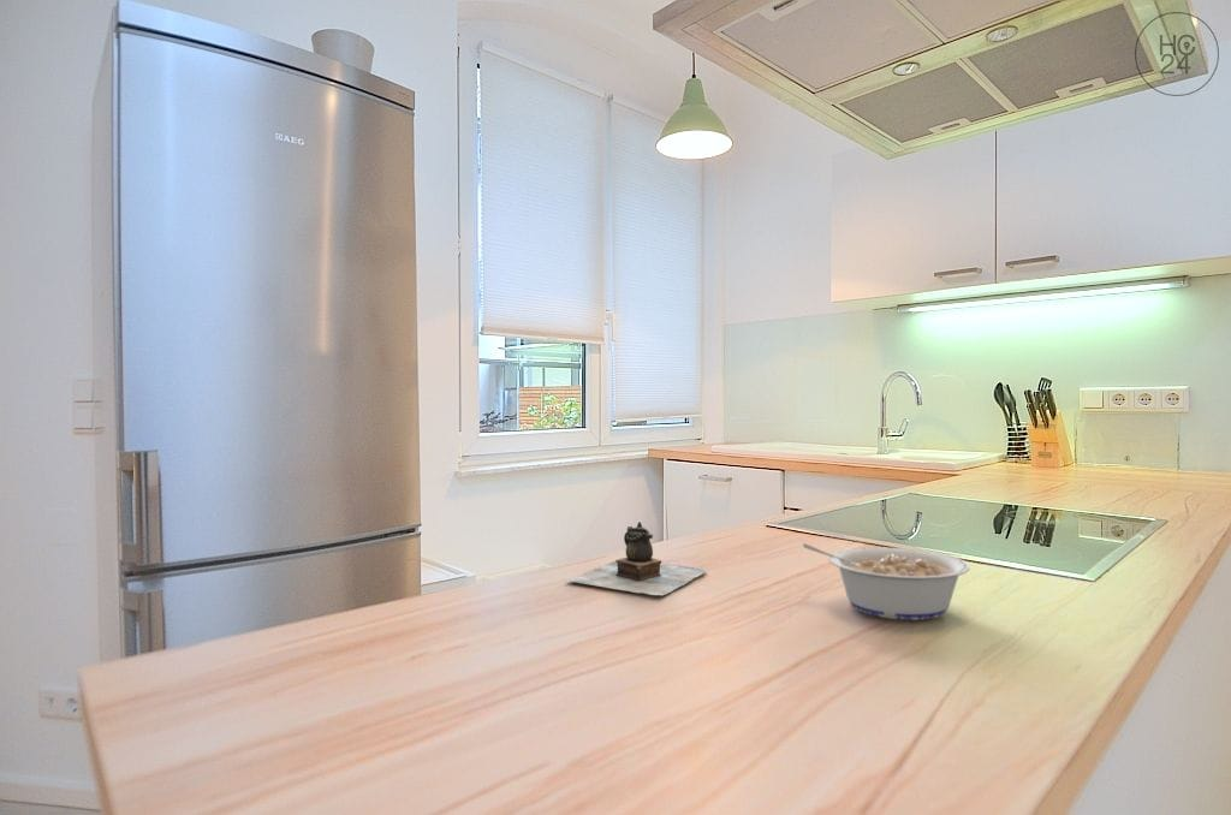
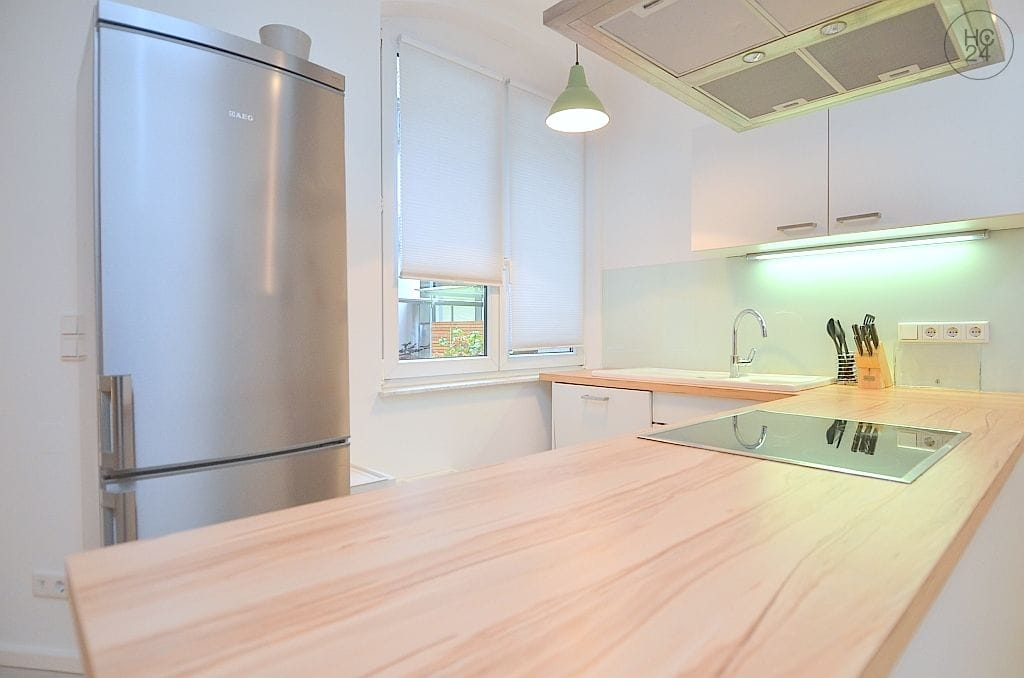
- teapot (638, 548)
- legume (892, 579)
